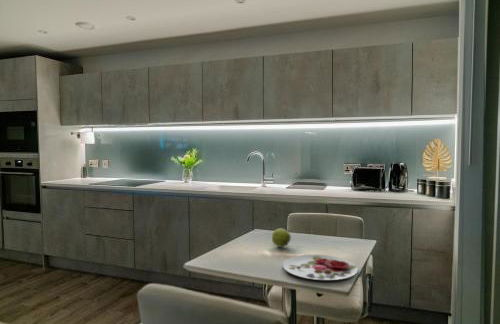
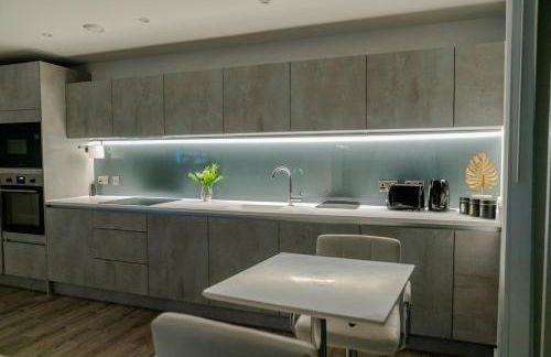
- plate (319, 265)
- apple (280, 237)
